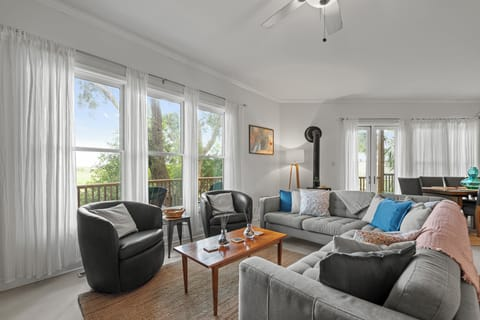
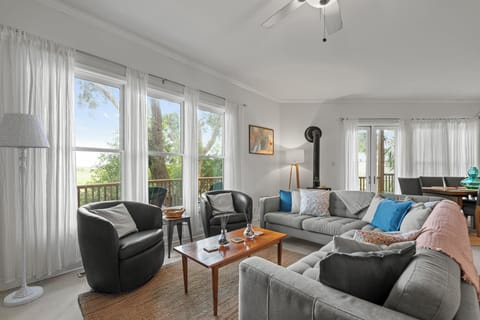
+ floor lamp (23, 206)
